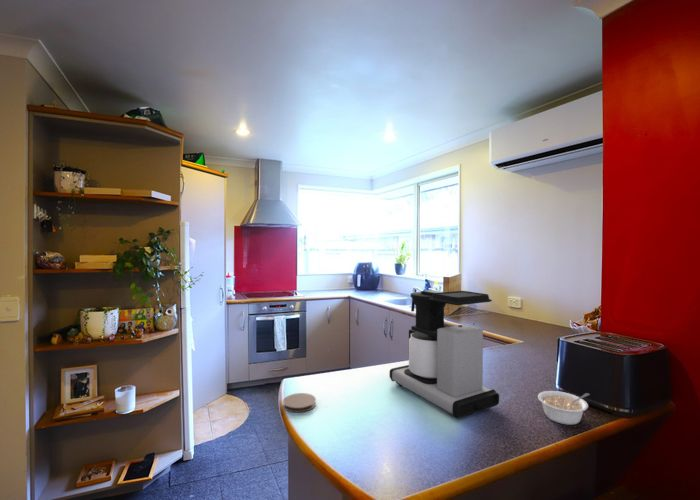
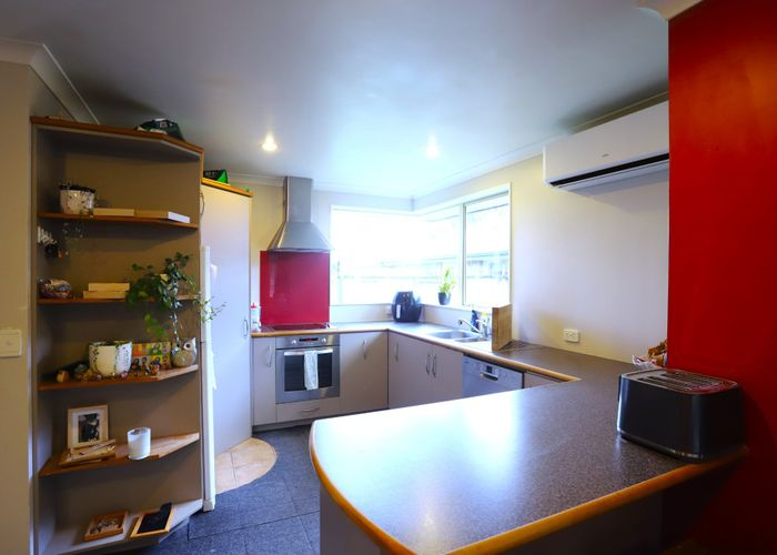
- coffee maker (439, 342)
- coaster (299, 402)
- legume (562, 406)
